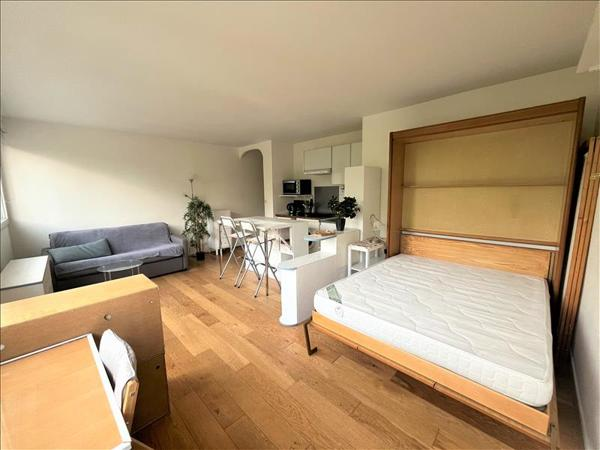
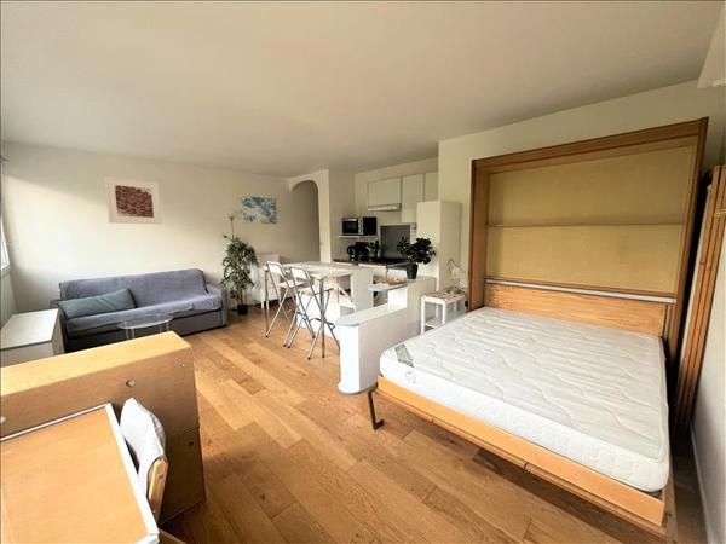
+ wall art (258, 210)
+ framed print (134, 202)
